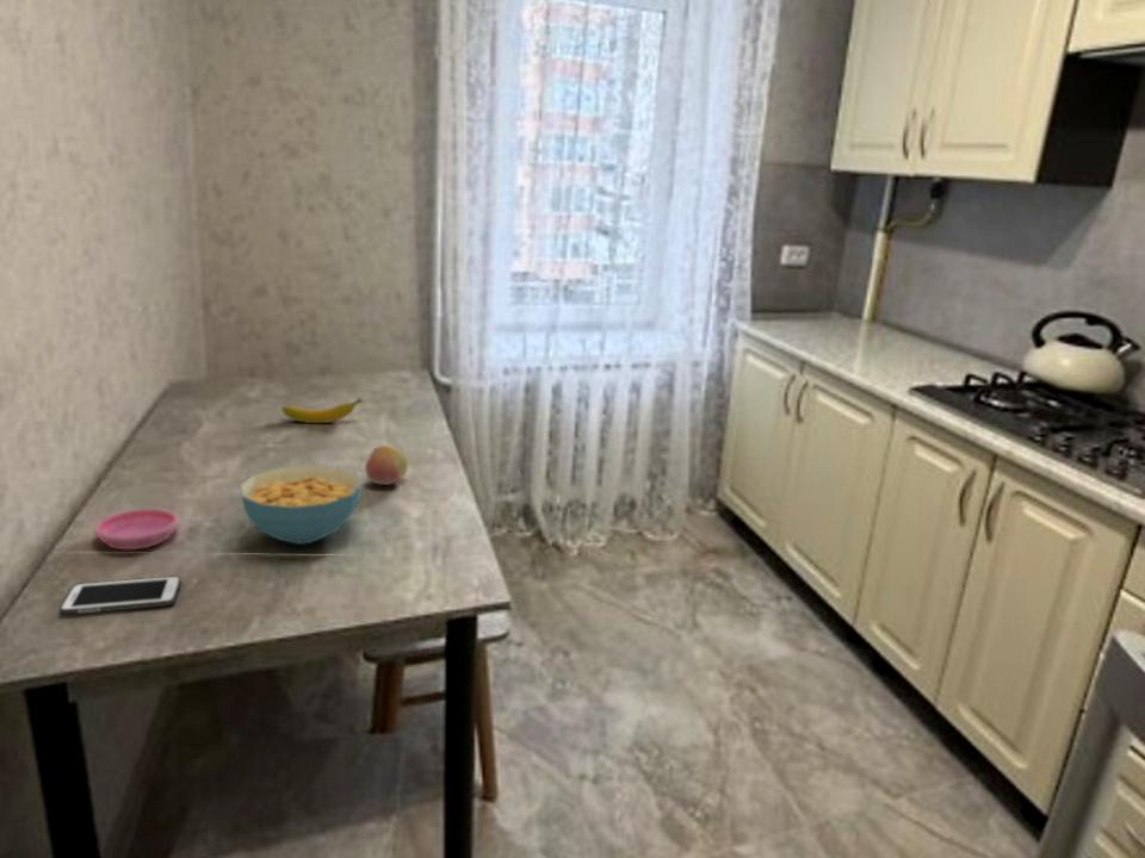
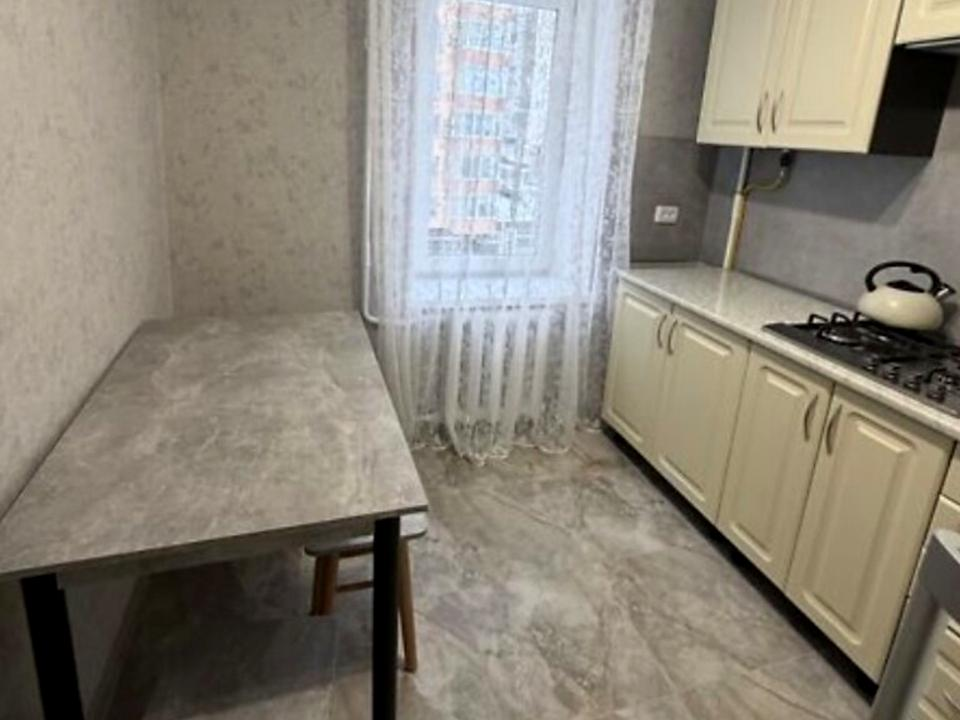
- banana (322, 410)
- cell phone (123, 595)
- saucer (137, 529)
- cereal bowl (302, 510)
- fruit (385, 464)
